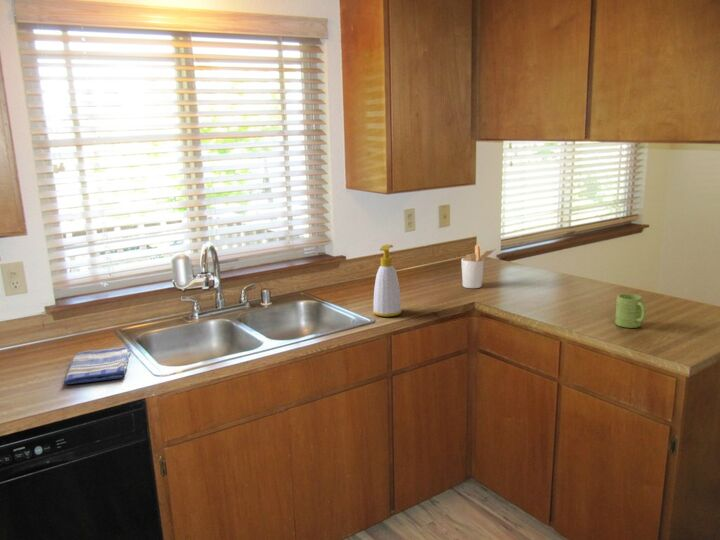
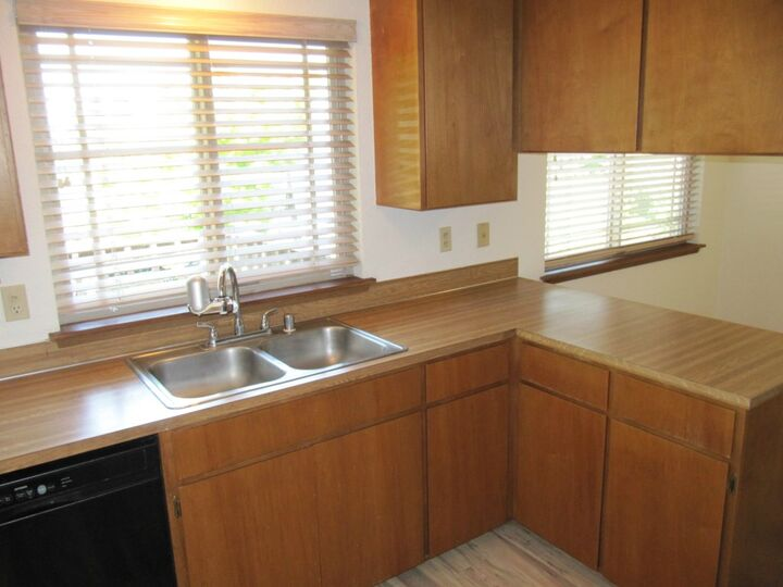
- mug (632, 312)
- soap bottle (386, 279)
- dish towel (98, 364)
- utensil holder (477, 266)
